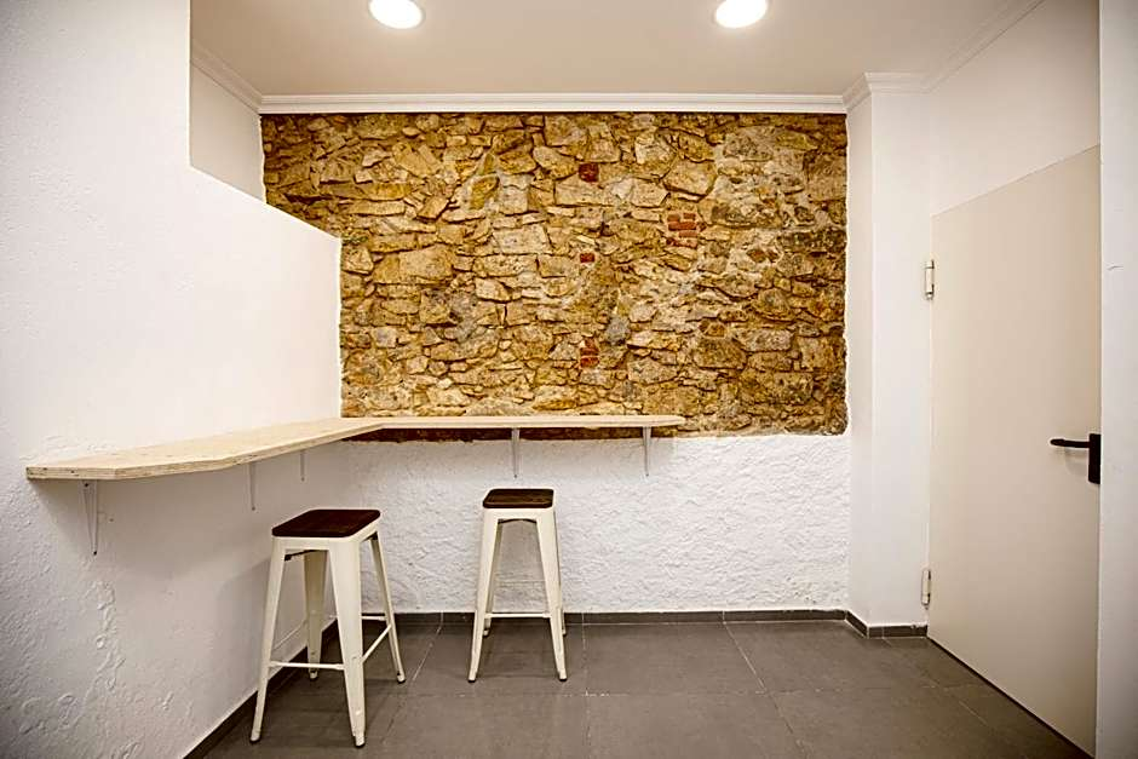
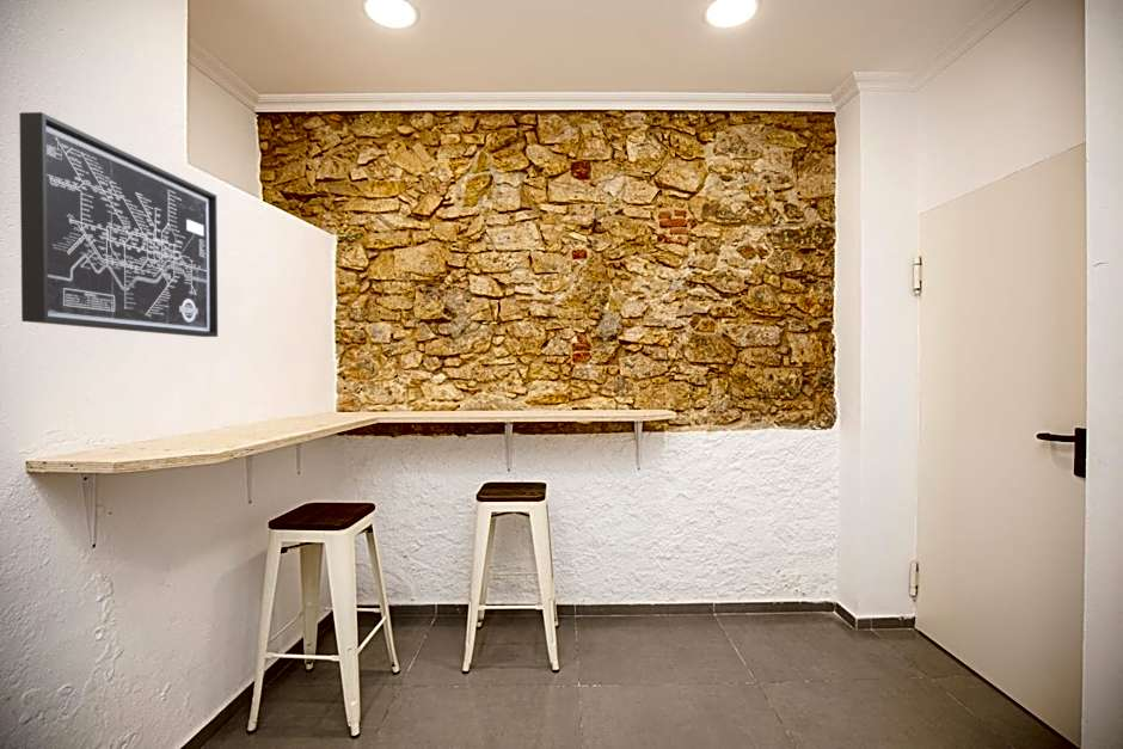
+ wall art (137, 246)
